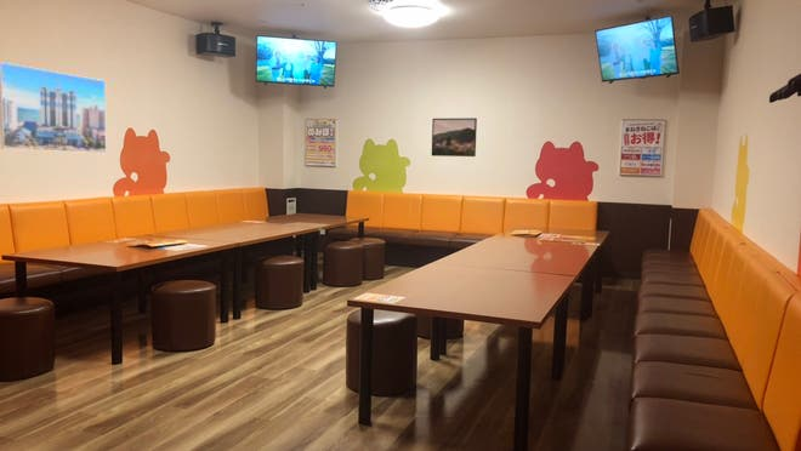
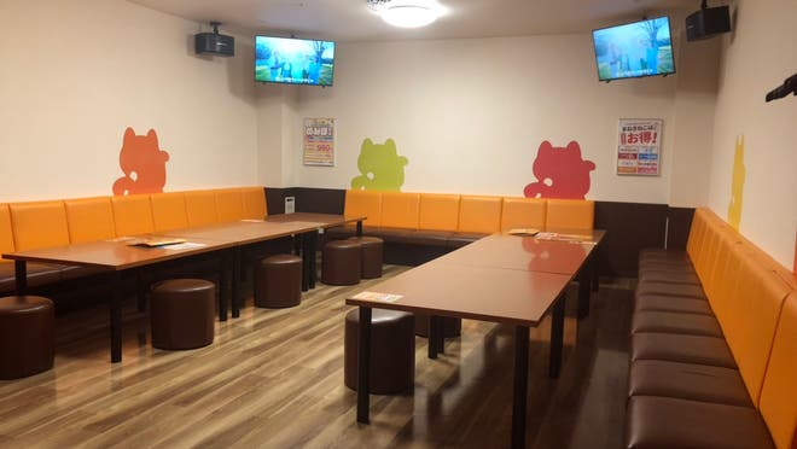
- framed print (57, 112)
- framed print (453, 137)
